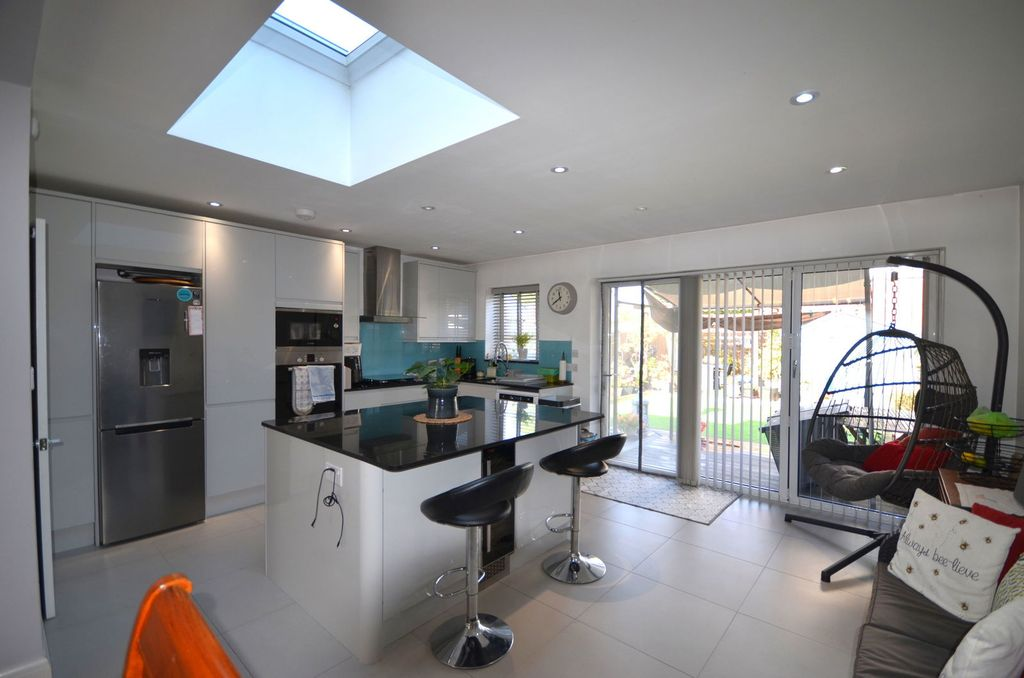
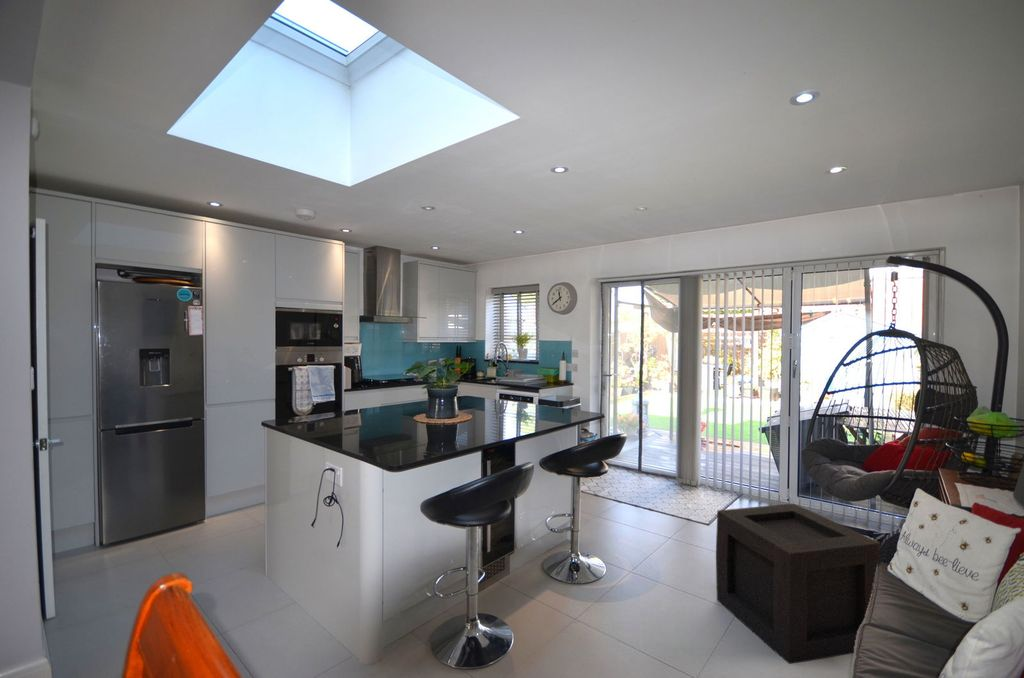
+ wooden crate (791, 573)
